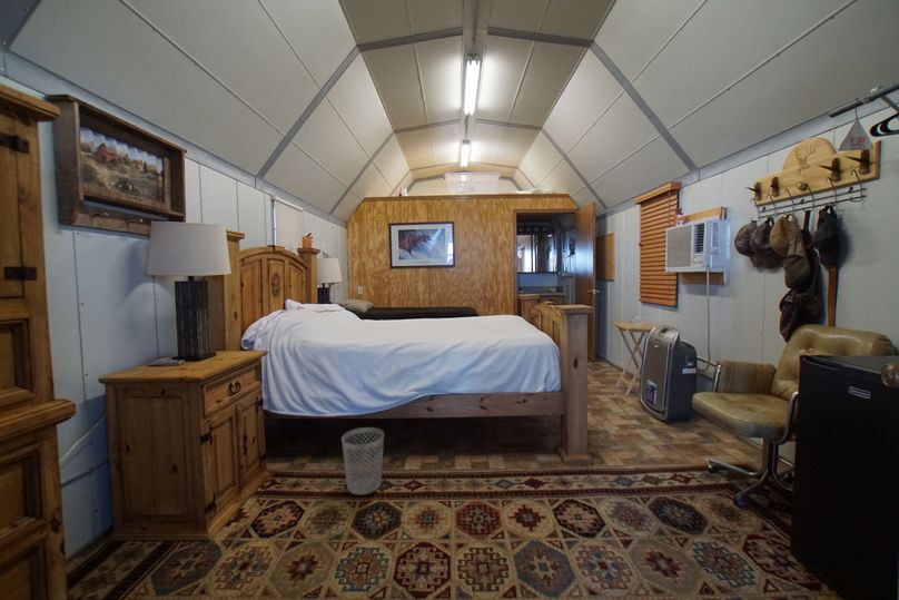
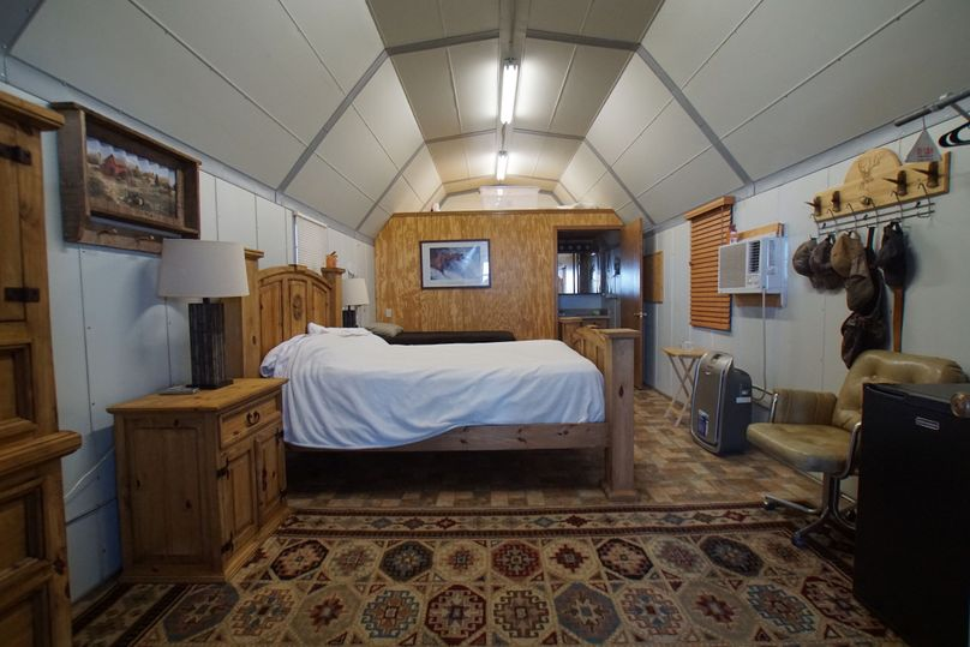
- wastebasket (363, 460)
